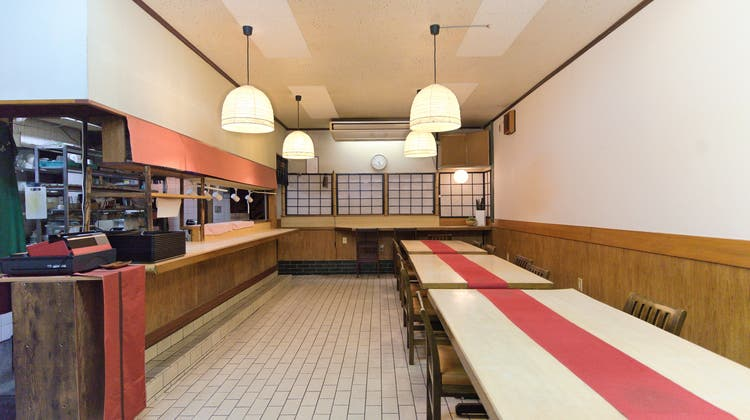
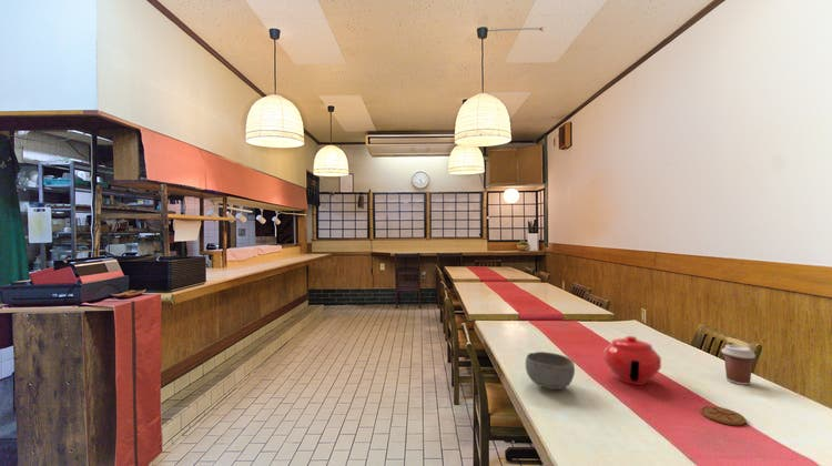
+ coffee cup (738, 364)
+ teapot (631, 357)
+ coaster (722, 415)
+ bowl (549, 372)
